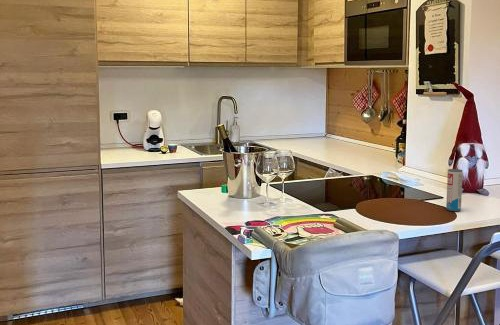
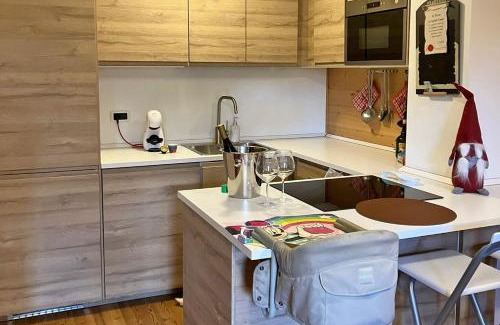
- beverage can (454, 189)
